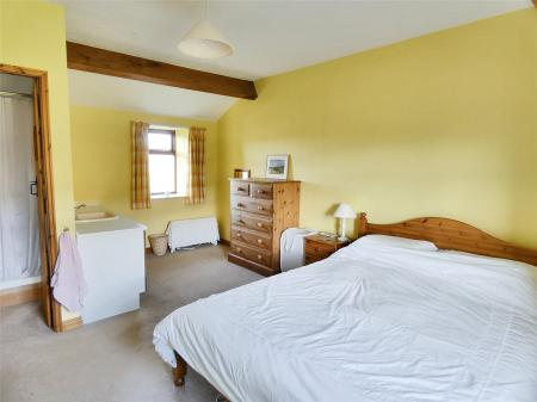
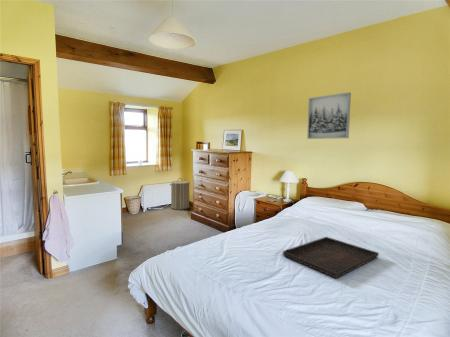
+ wall art (327, 117)
+ serving tray (330, 254)
+ laundry hamper (180, 192)
